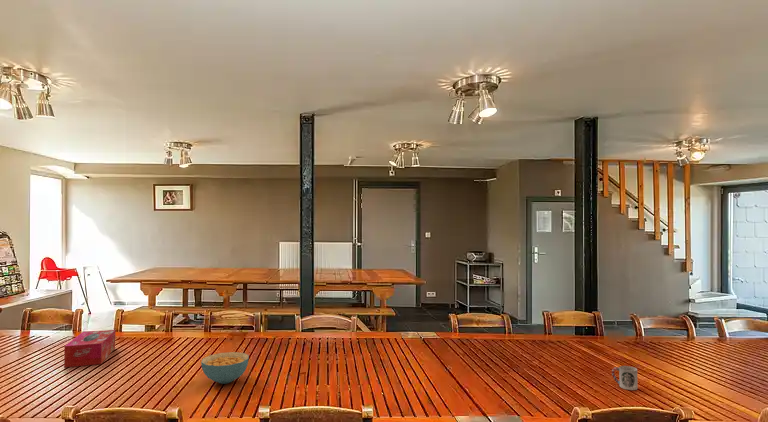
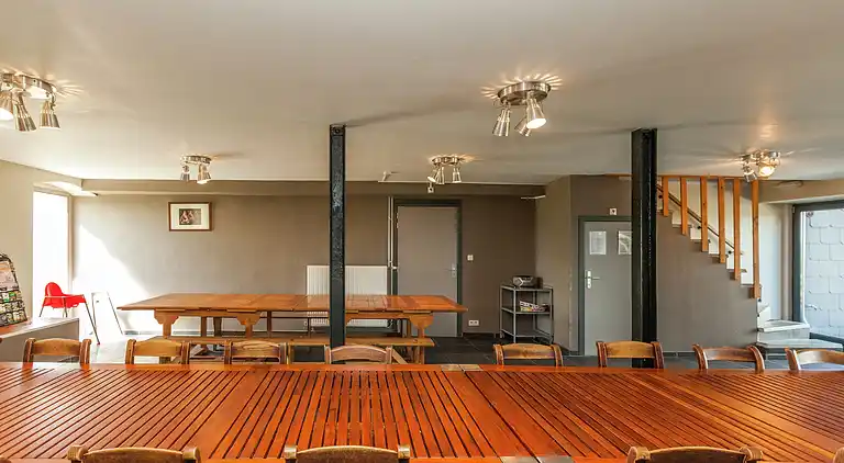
- tissue box (91, 347)
- cereal bowl (225, 369)
- cup (624, 377)
